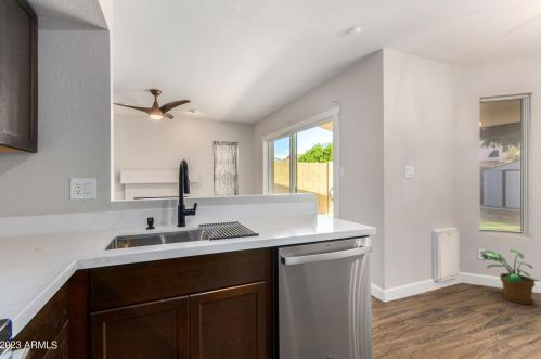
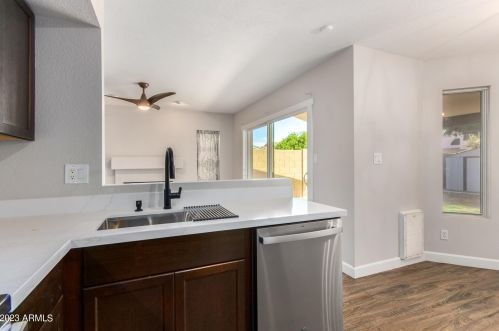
- potted plant (505, 273)
